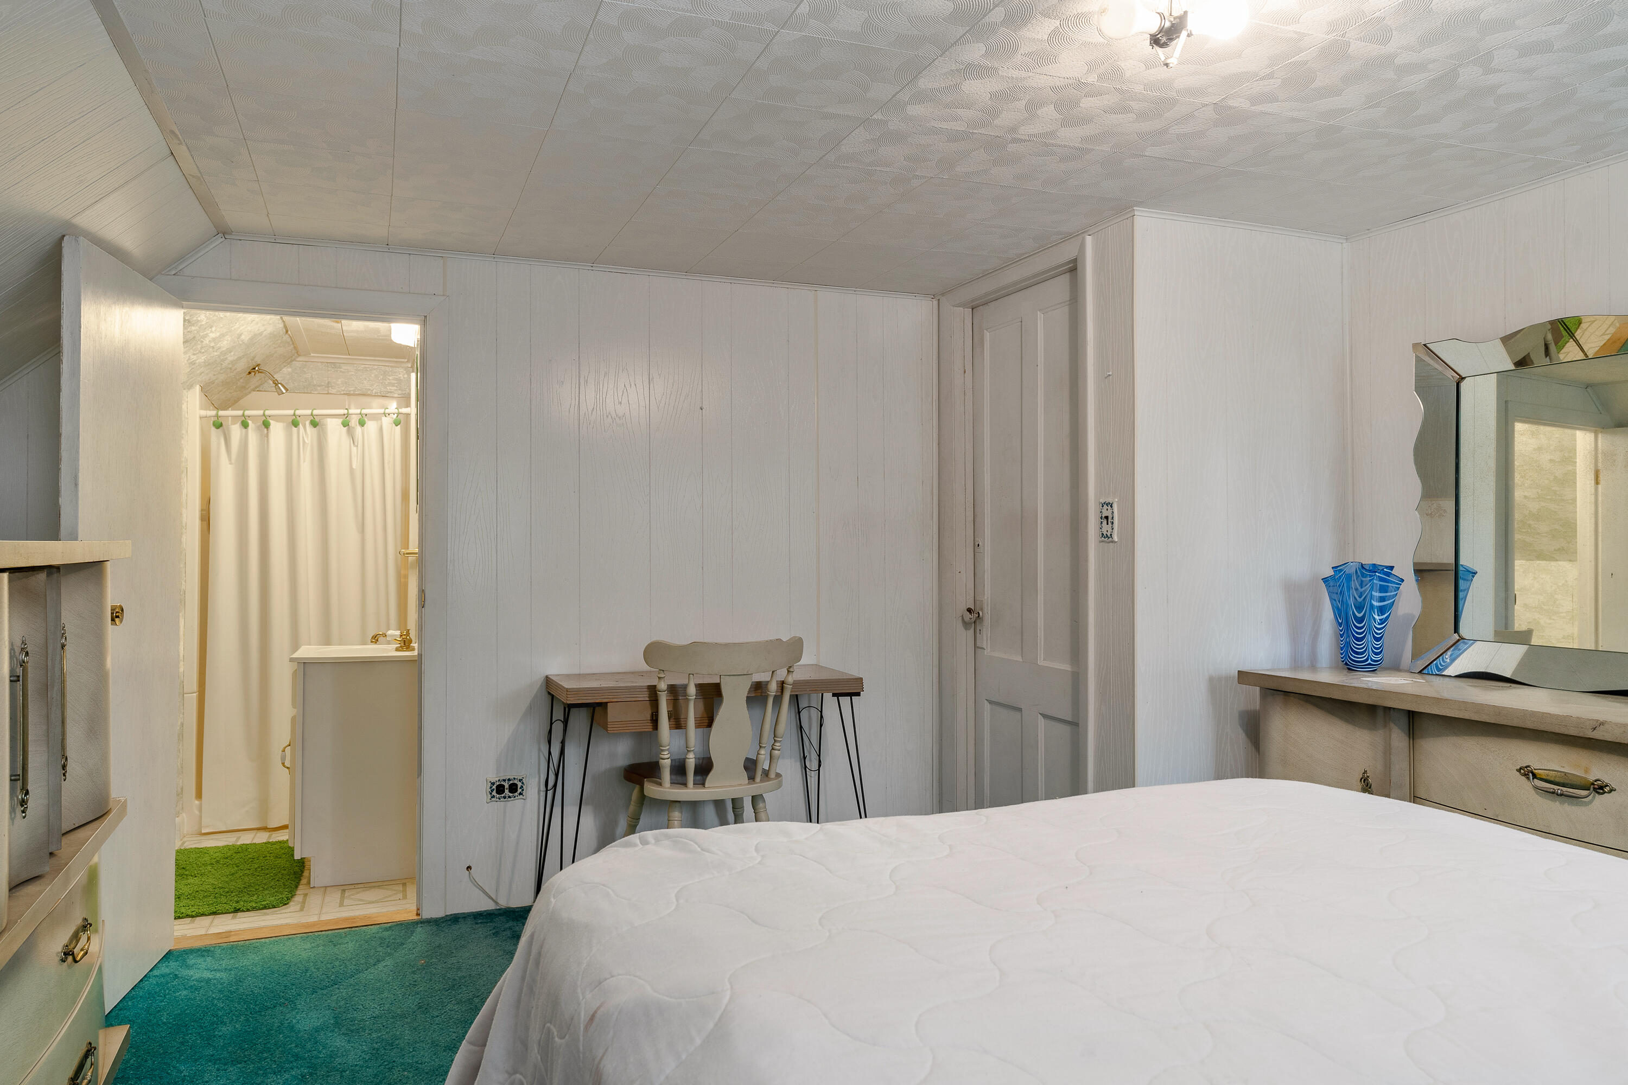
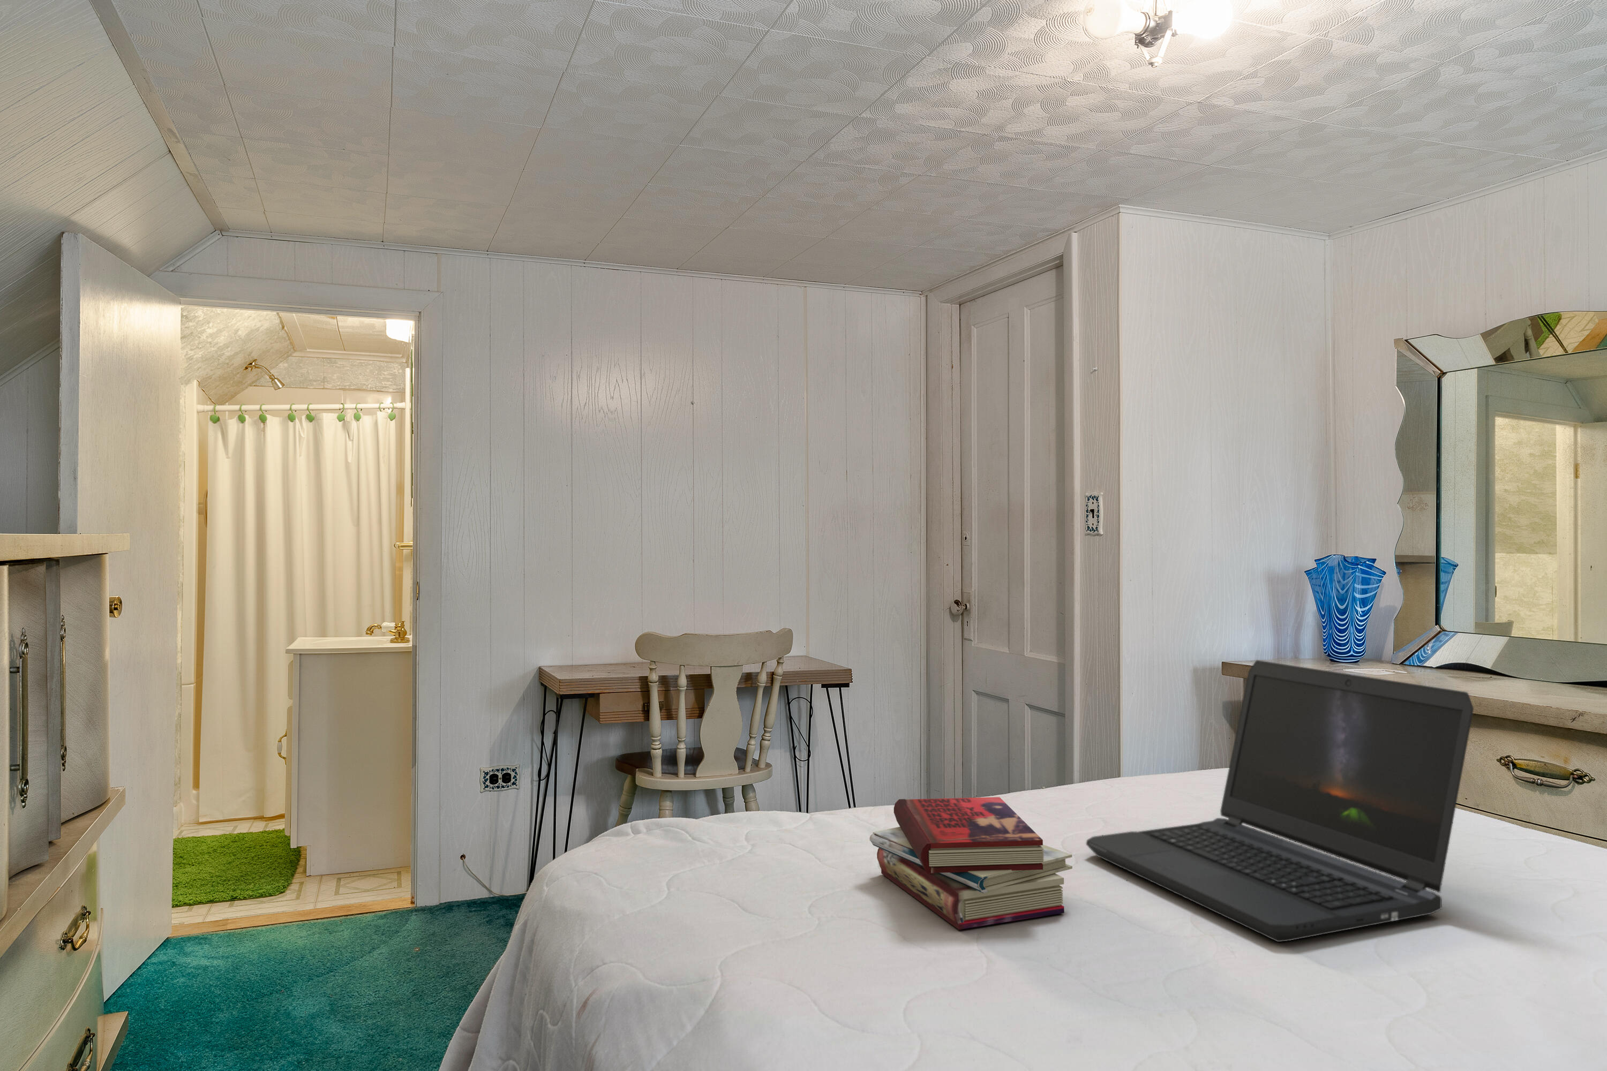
+ book (965, 855)
+ laptop computer (1261, 781)
